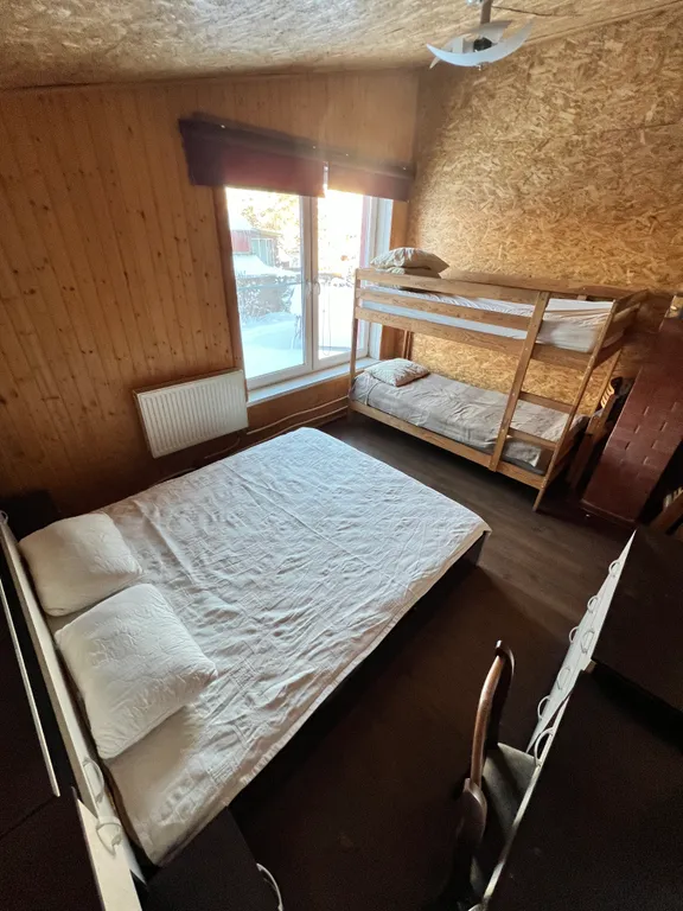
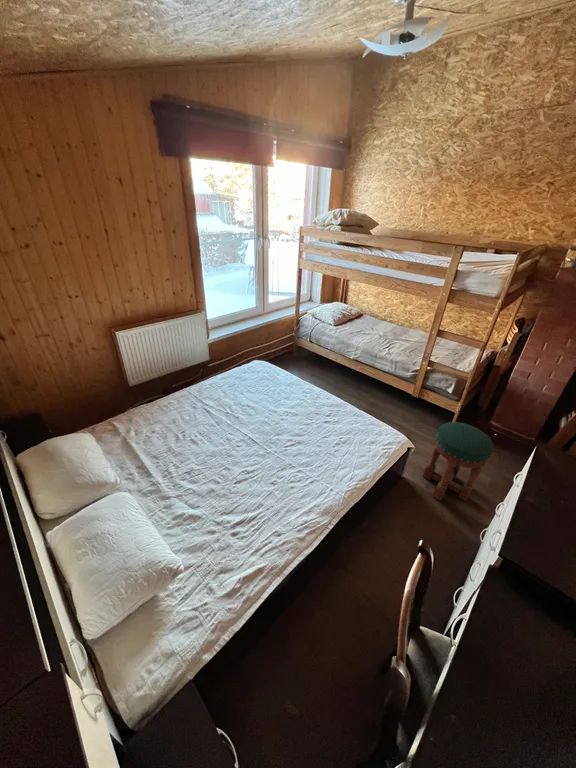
+ stool (455, 461)
